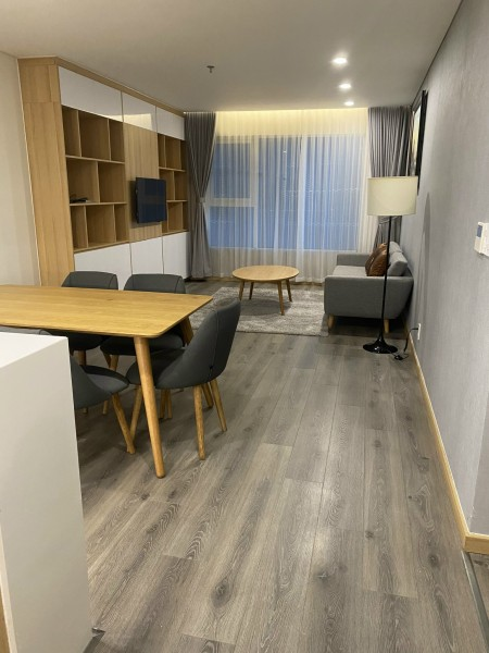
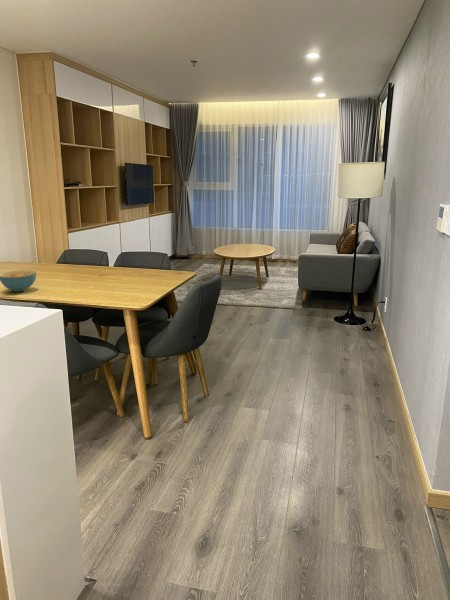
+ cereal bowl (18, 282)
